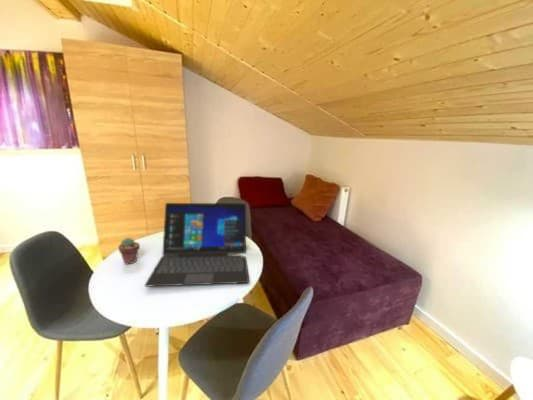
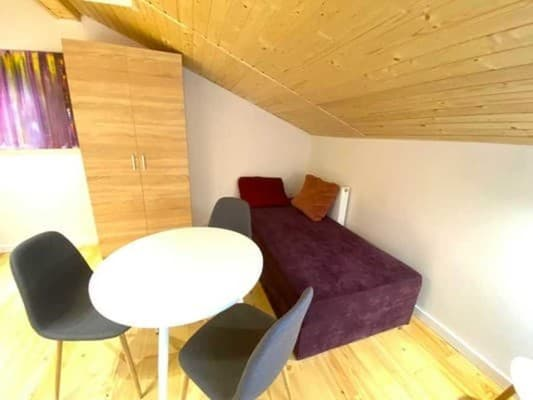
- laptop (203, 238)
- potted succulent (129, 249)
